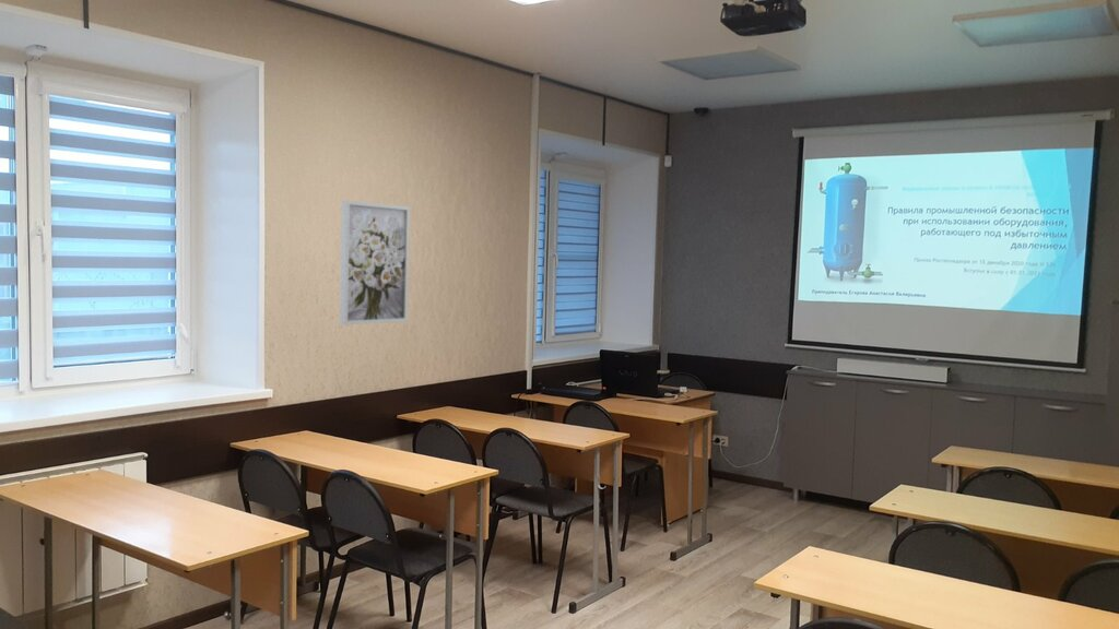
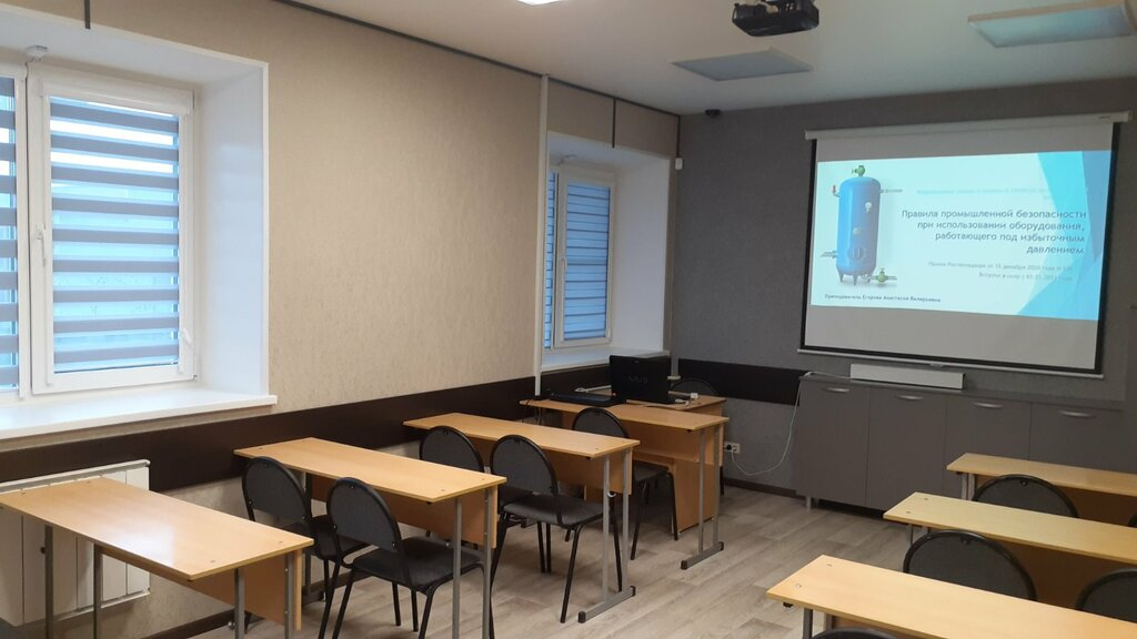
- wall art (376, 263)
